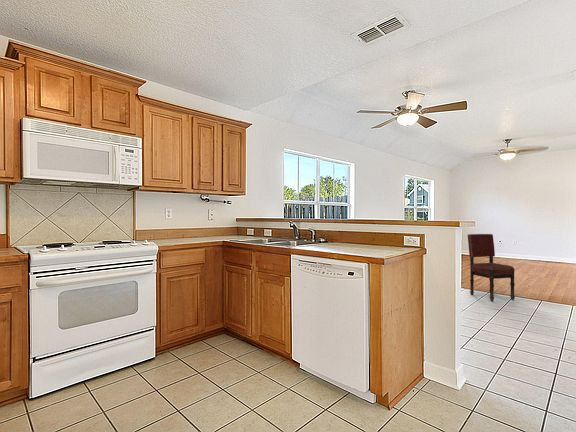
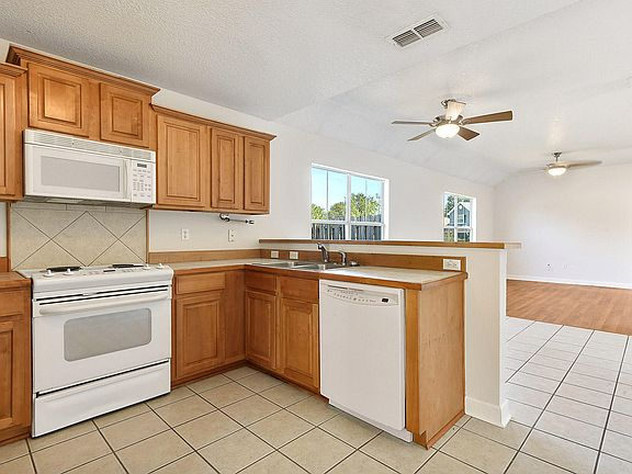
- dining chair (490, 265)
